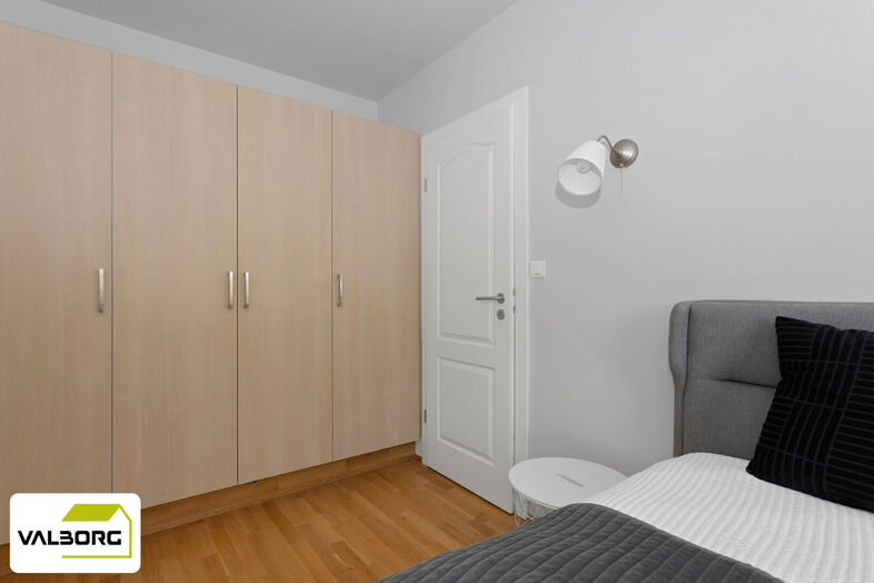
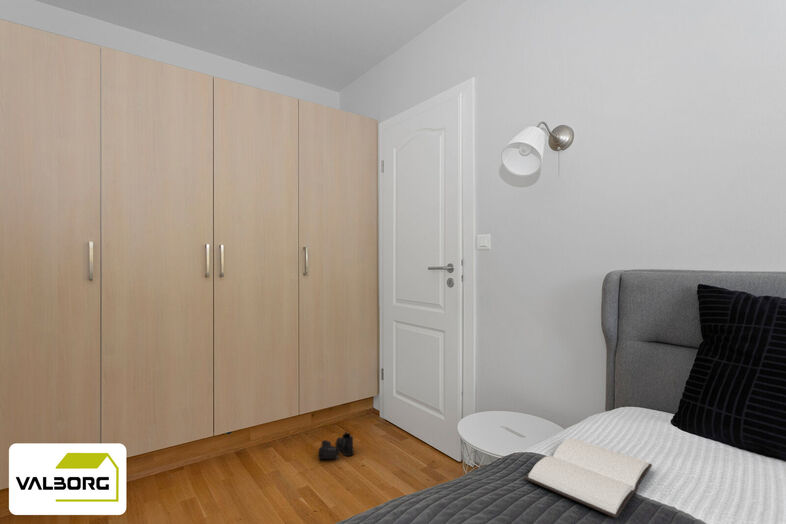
+ boots (332, 446)
+ book (590, 469)
